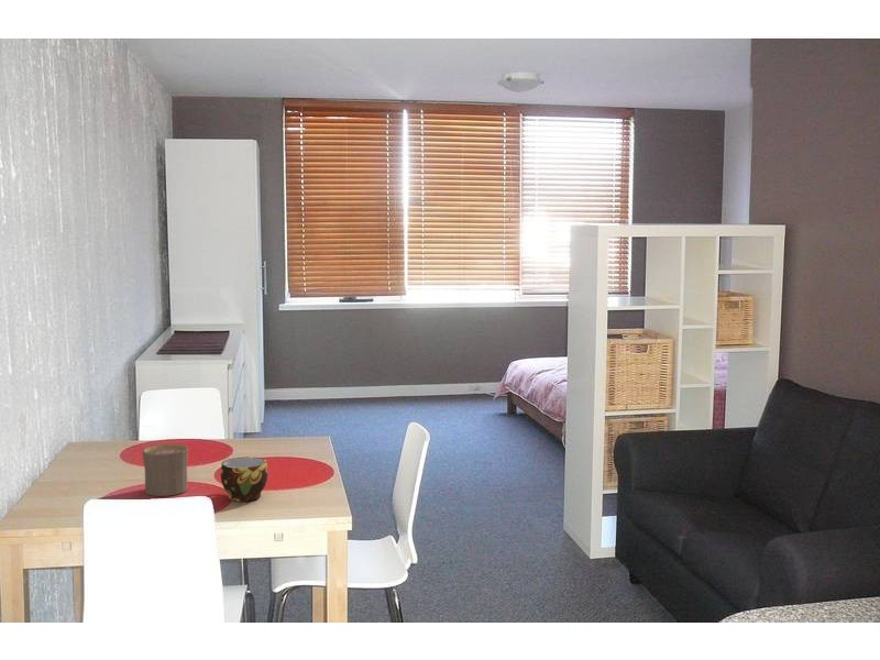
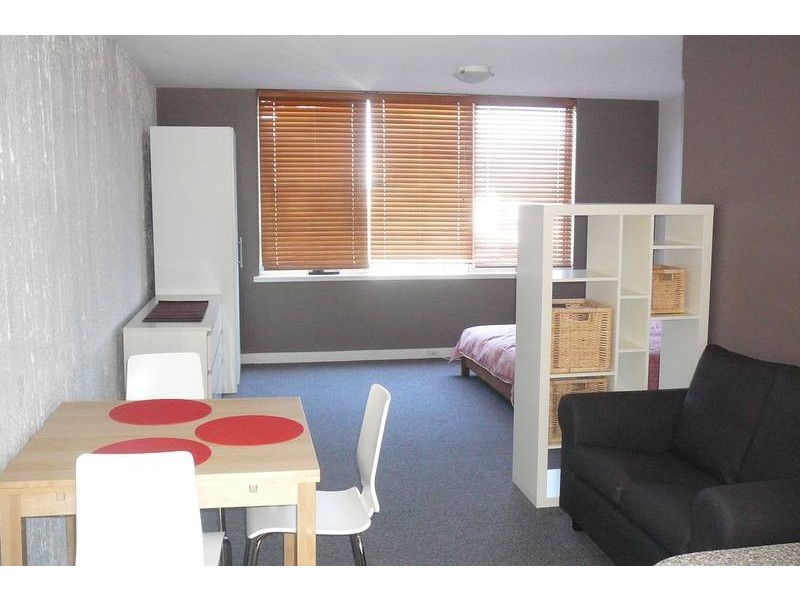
- cup (242, 479)
- cup (166, 469)
